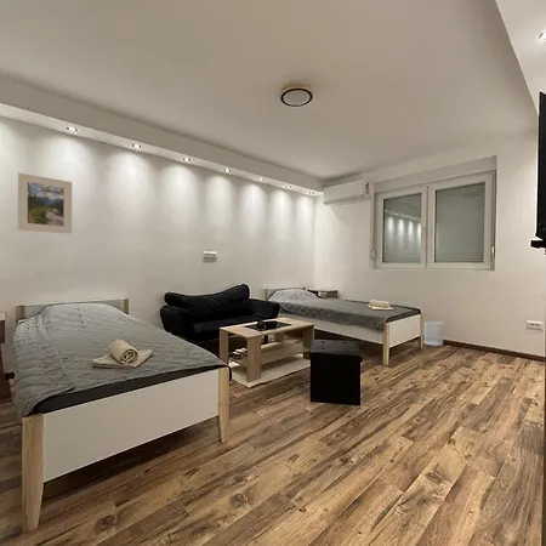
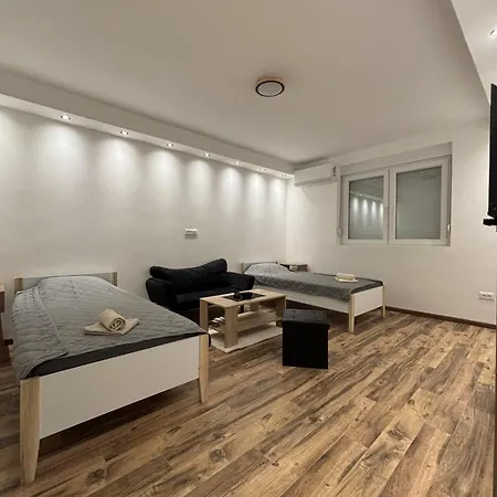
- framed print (46, 204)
- wastebasket (433, 332)
